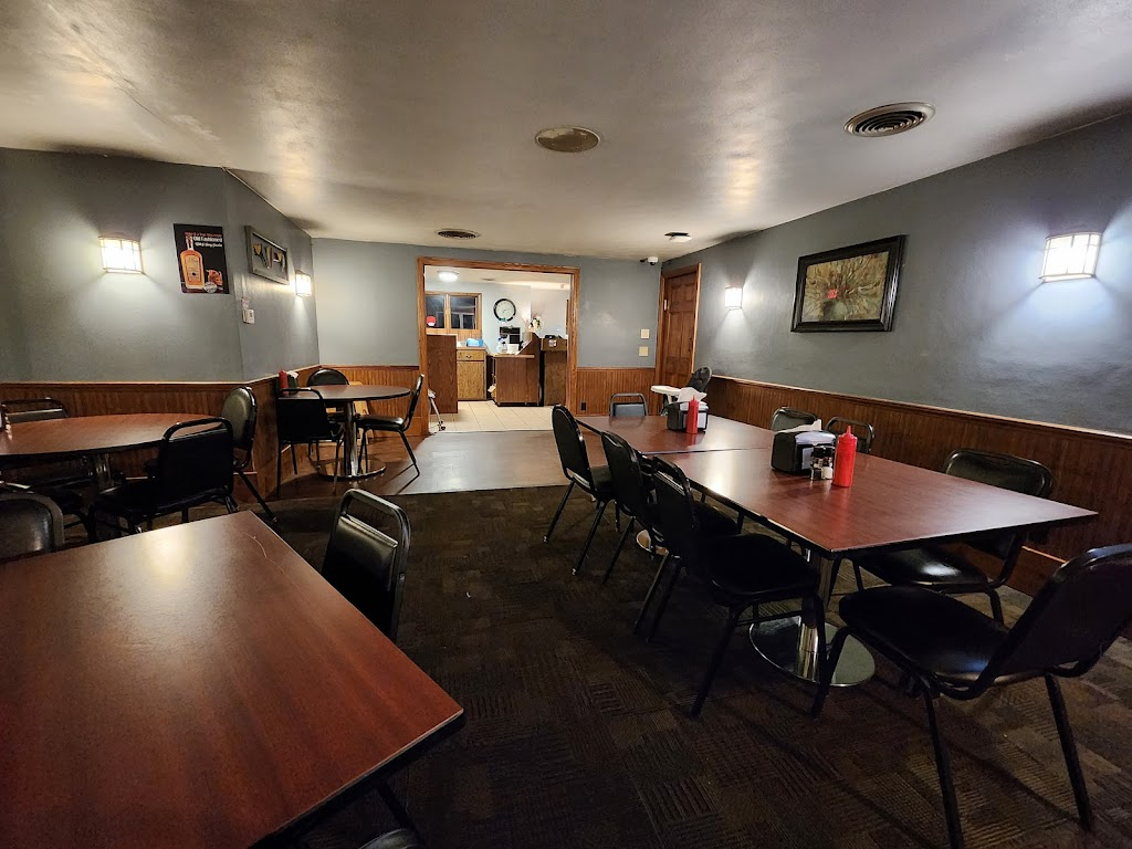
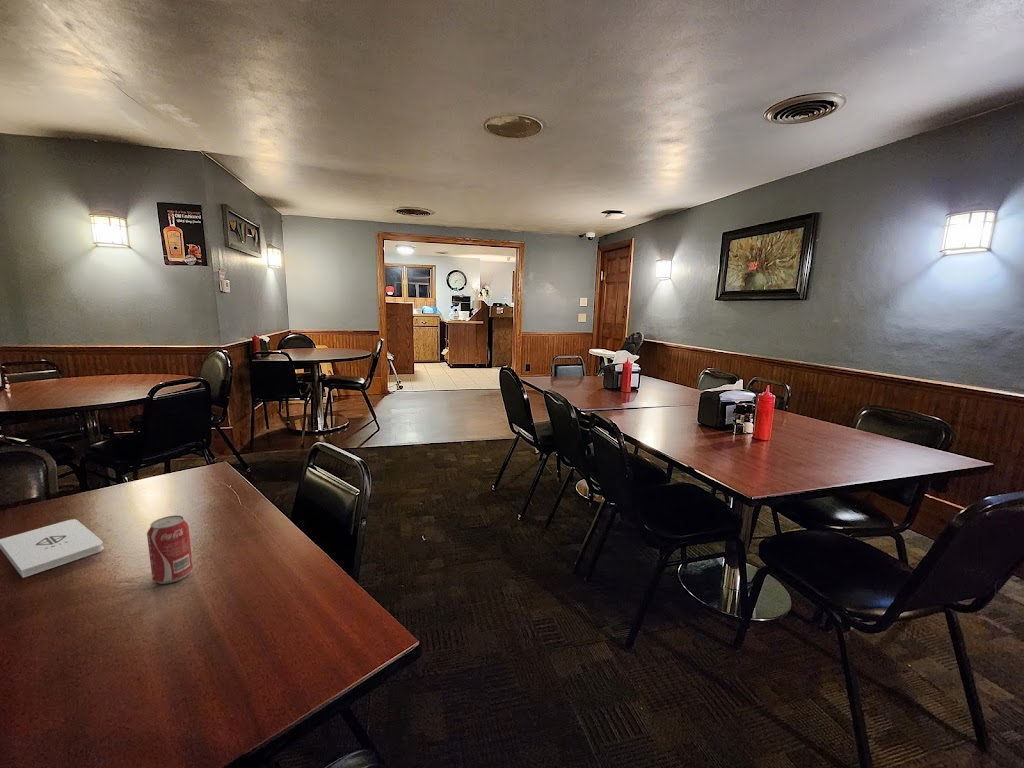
+ notepad (51, 544)
+ beverage can (170, 548)
